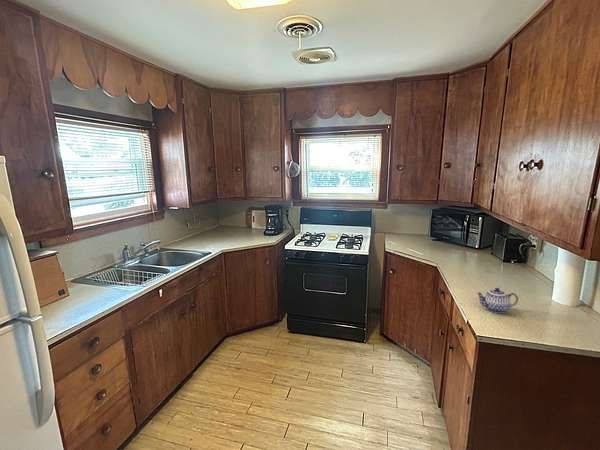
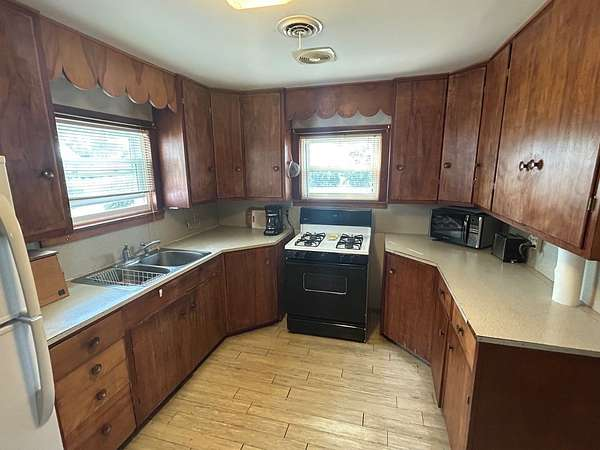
- teapot (496, 299)
